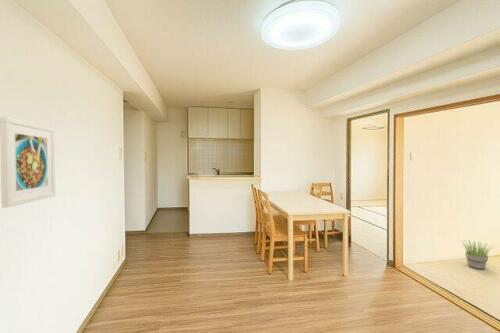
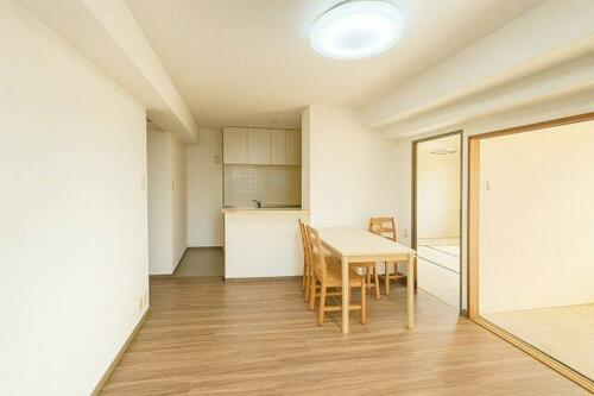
- potted plant (476, 254)
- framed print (31, 162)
